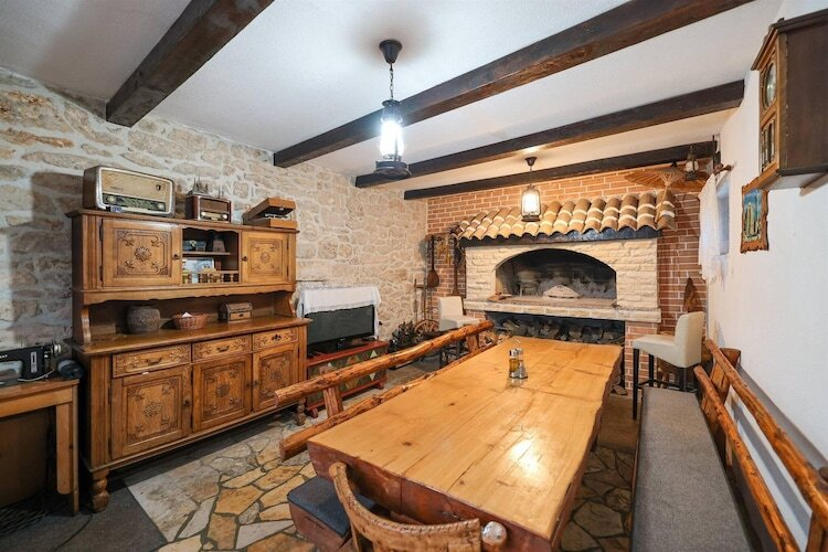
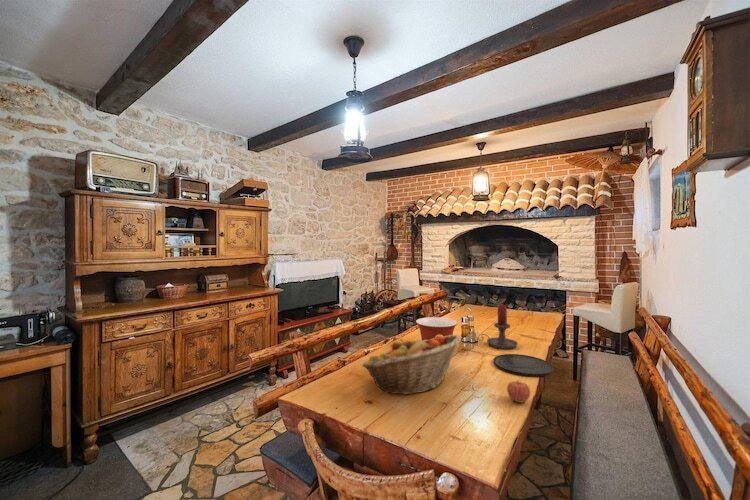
+ fruit basket (413, 358)
+ candle holder (497, 324)
+ plate (522, 364)
+ mixing bowl (436, 334)
+ apple (518, 390)
